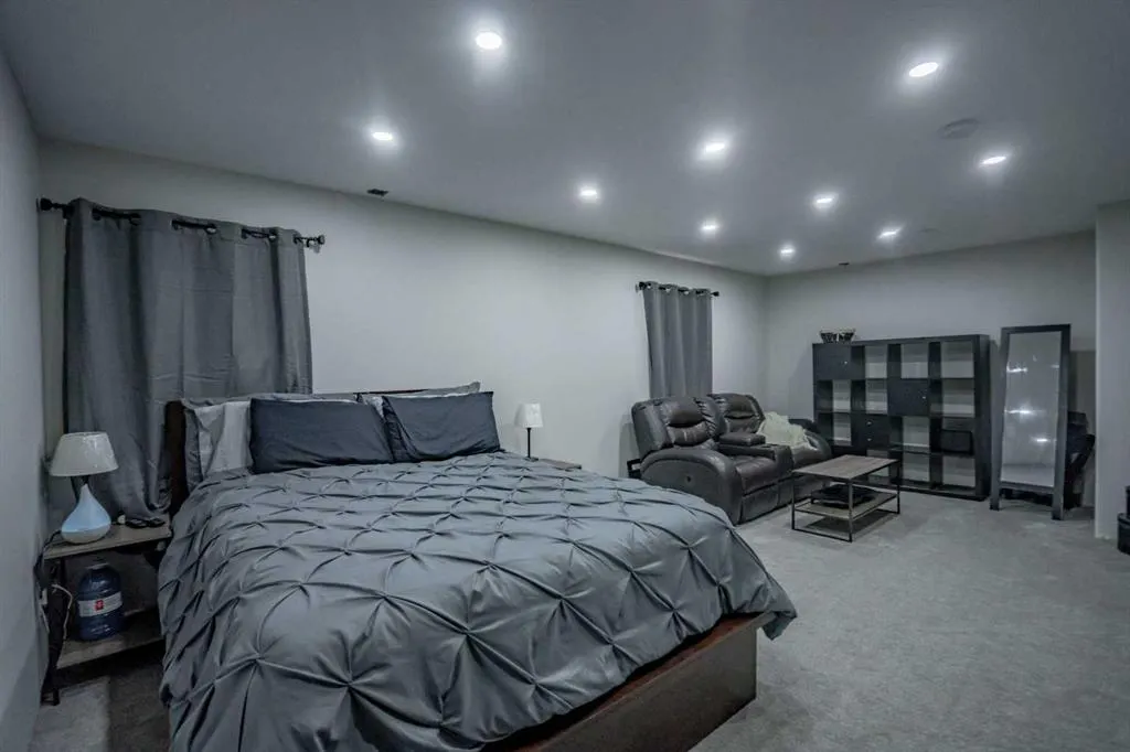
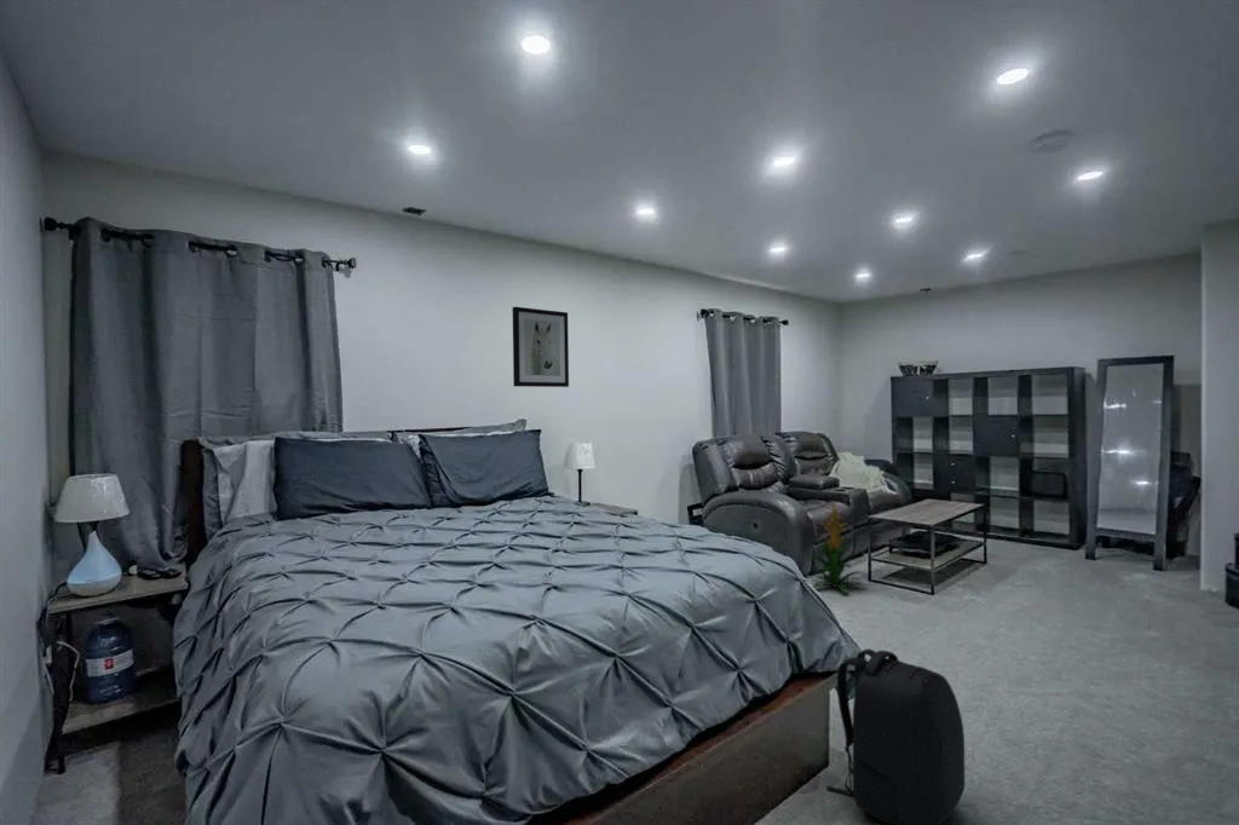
+ backpack (892, 729)
+ indoor plant (834, 544)
+ wall art (541, 347)
